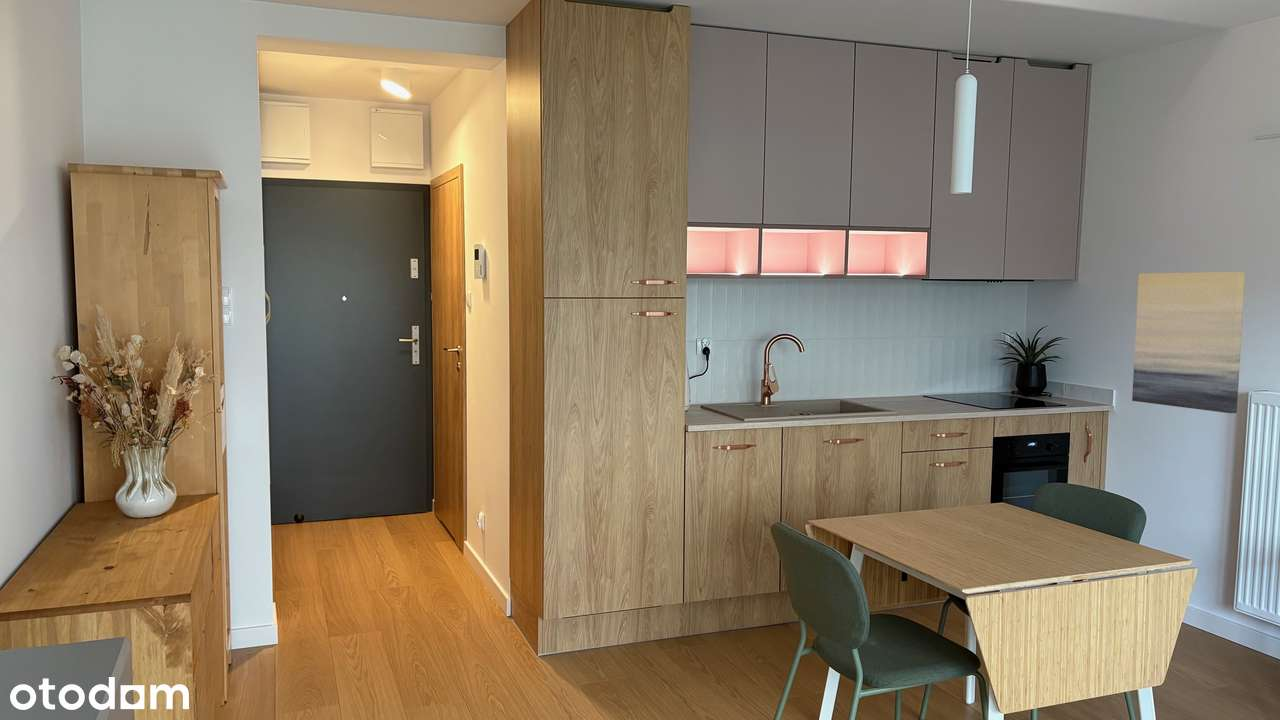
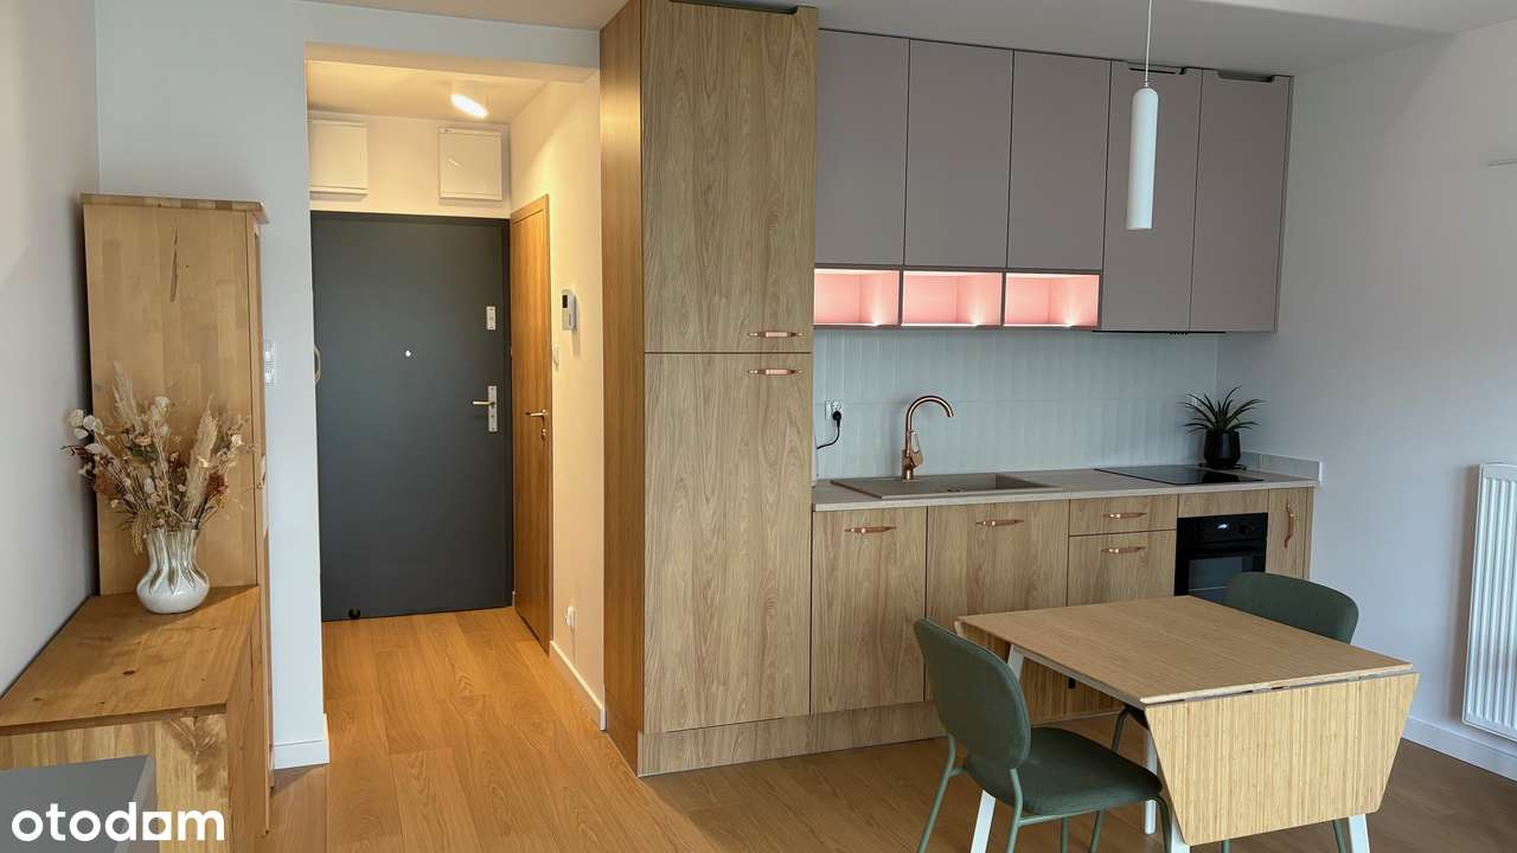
- wall art (1185, 340)
